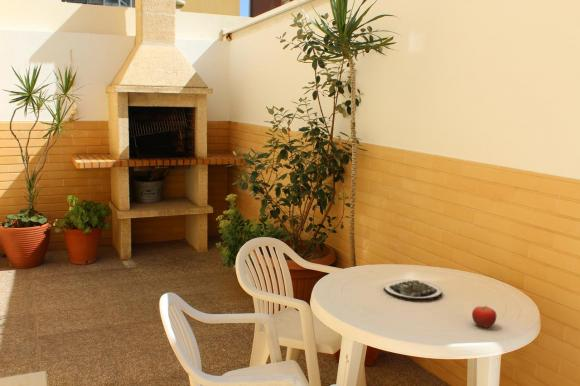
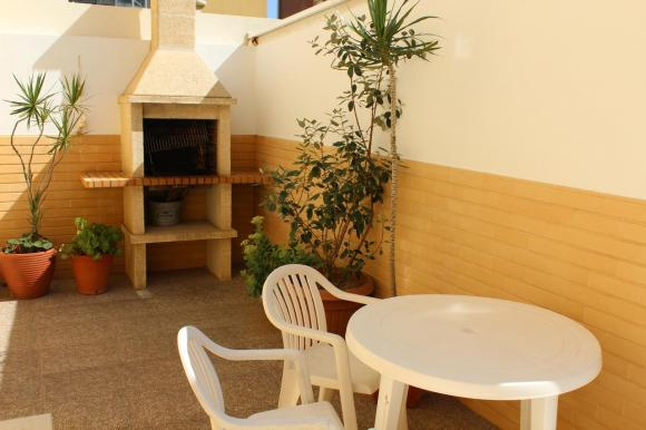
- plate (412, 287)
- fruit (484, 315)
